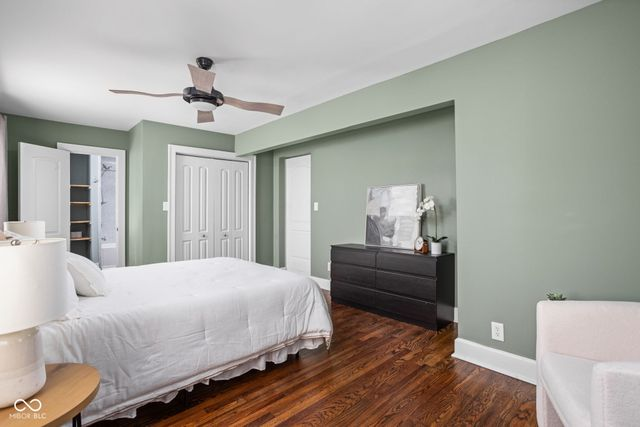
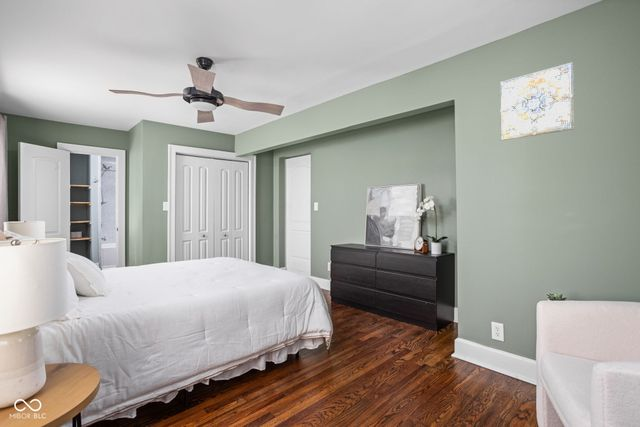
+ wall art (534, 104)
